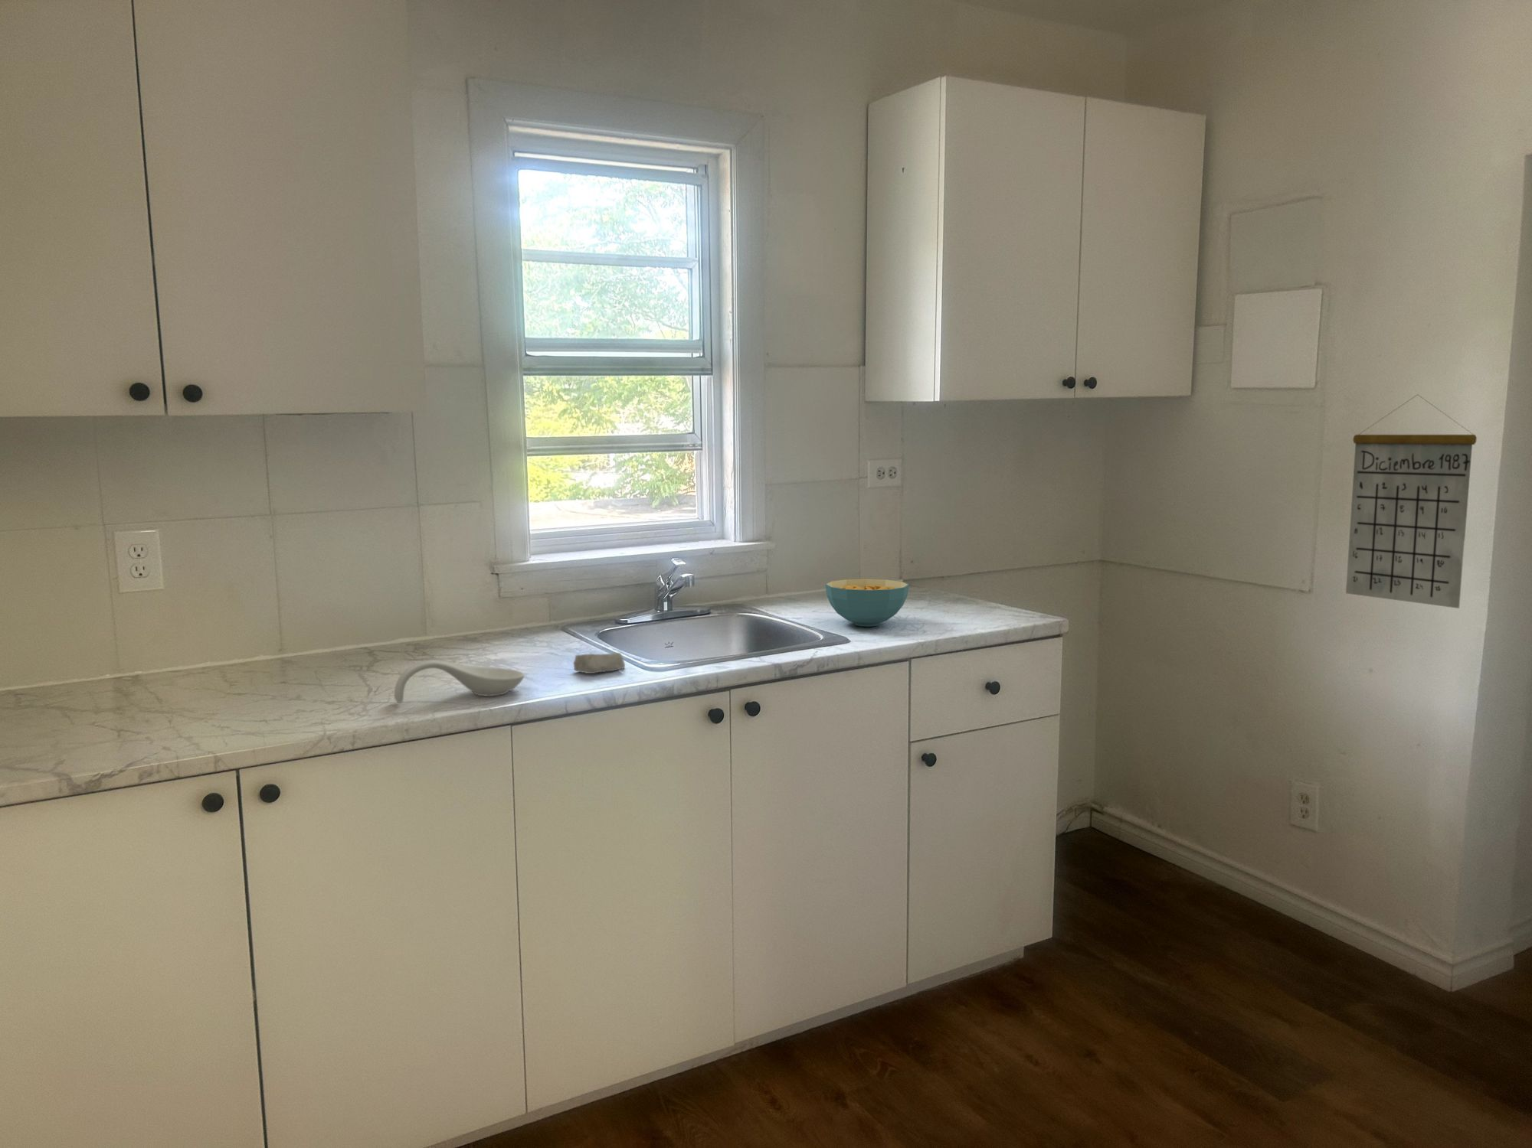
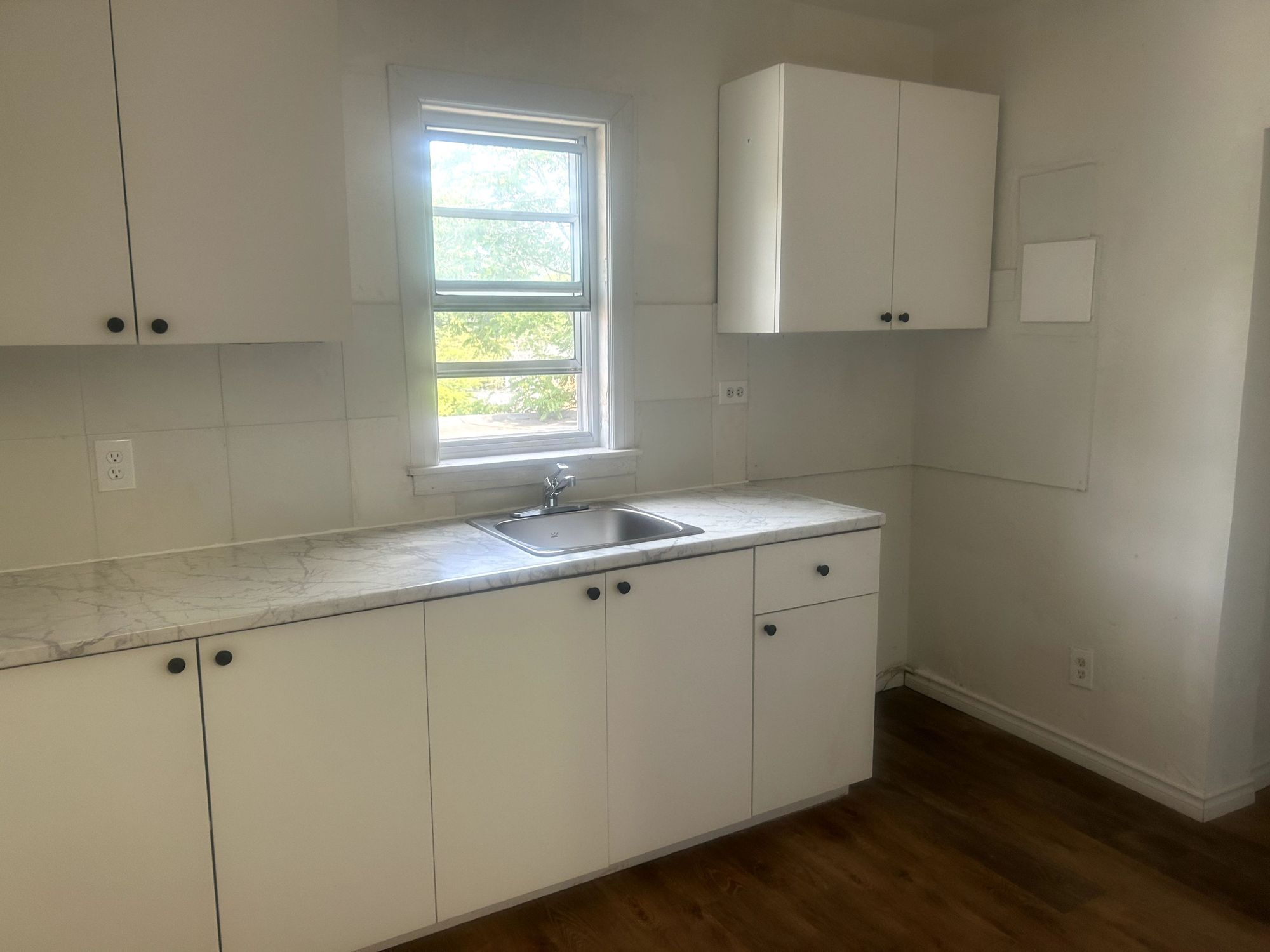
- soap bar (601, 660)
- cereal bowl (866, 604)
- calendar (1408, 498)
- spoon rest (461, 678)
